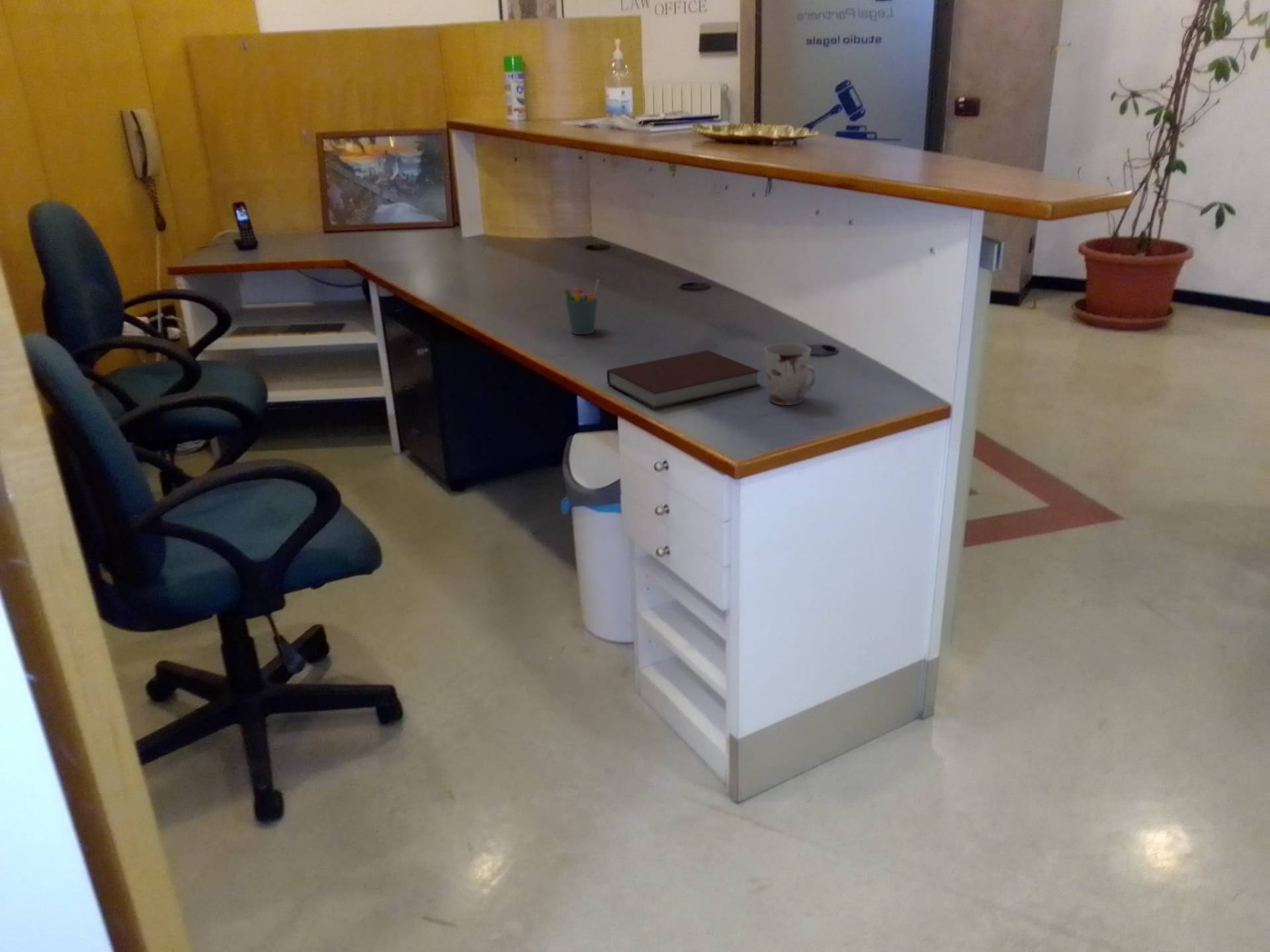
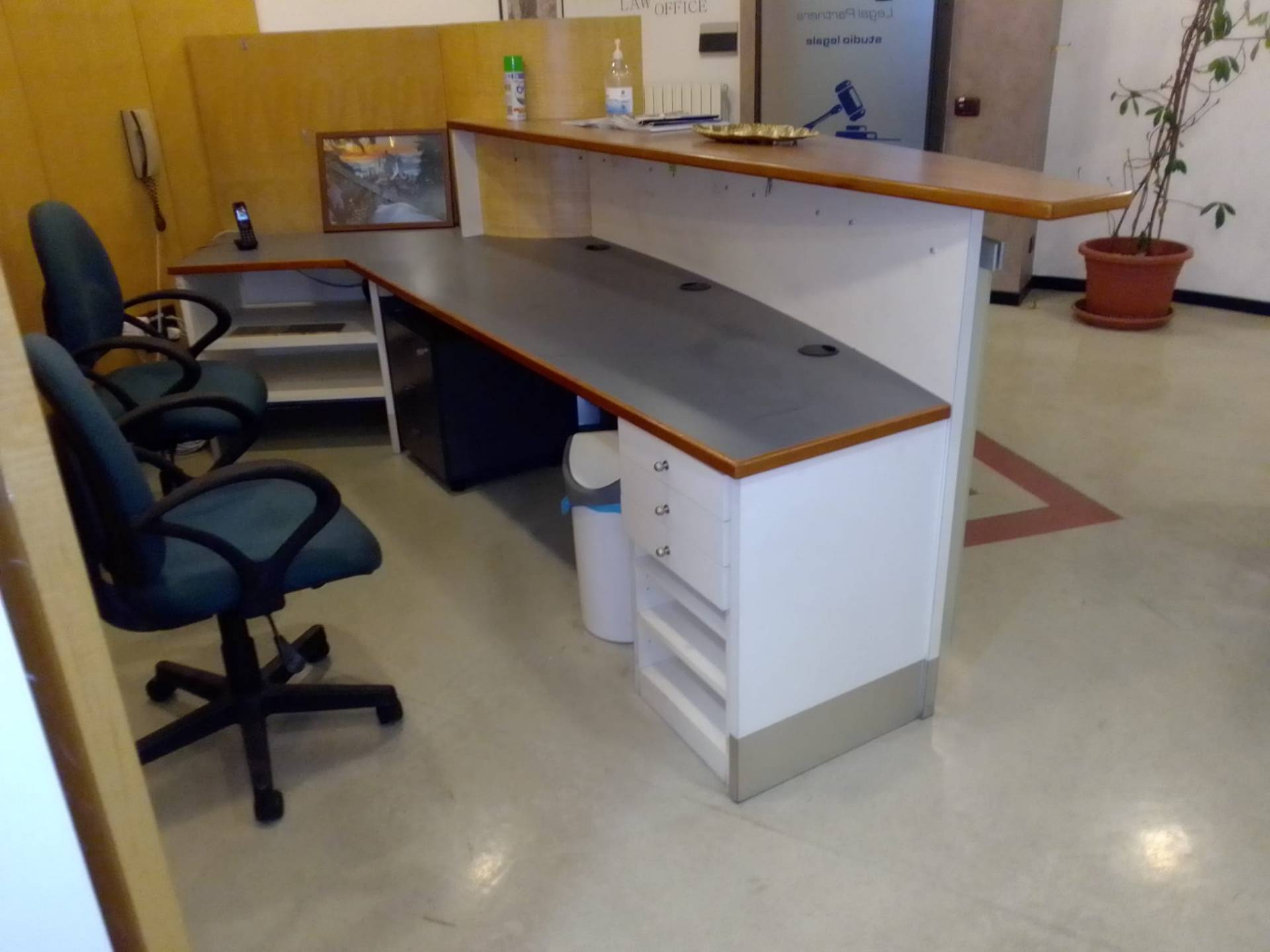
- notebook (683, 377)
- pen holder (581, 306)
- cup (792, 376)
